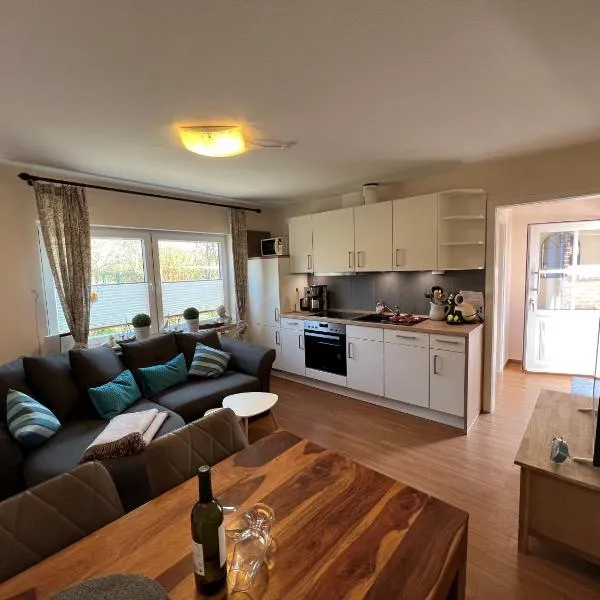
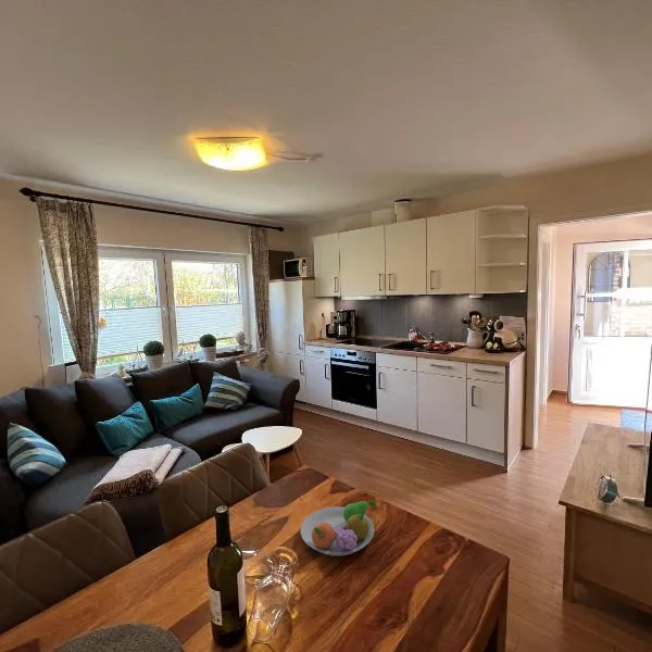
+ fruit bowl (340, 521)
